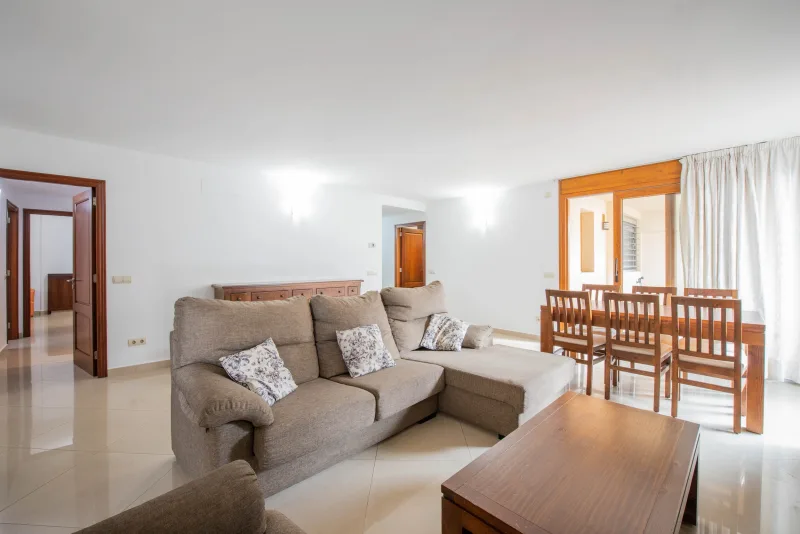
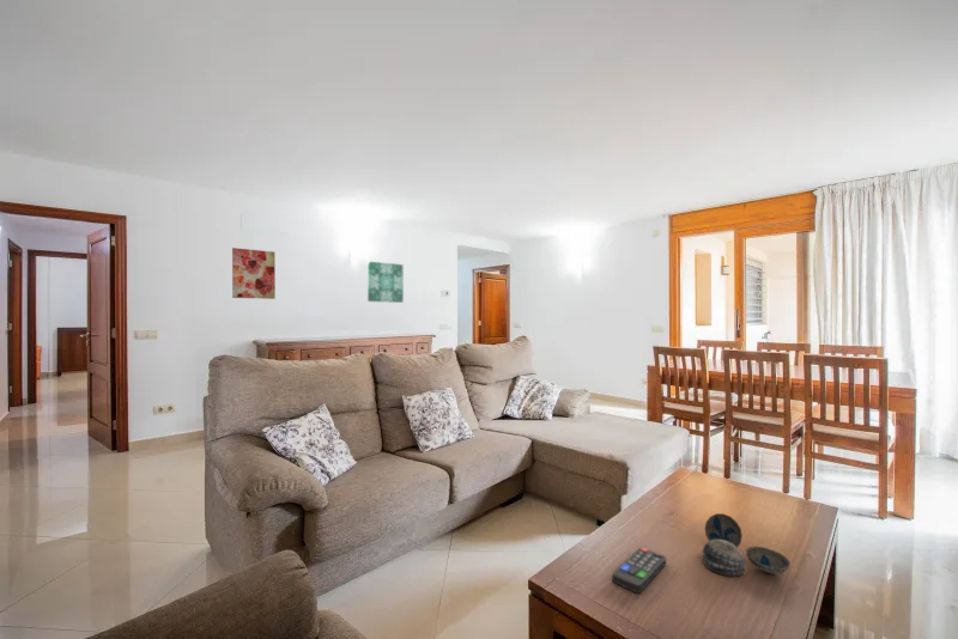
+ remote control (639, 567)
+ decorative bowl (735, 544)
+ wall art (386, 282)
+ wall art (254, 274)
